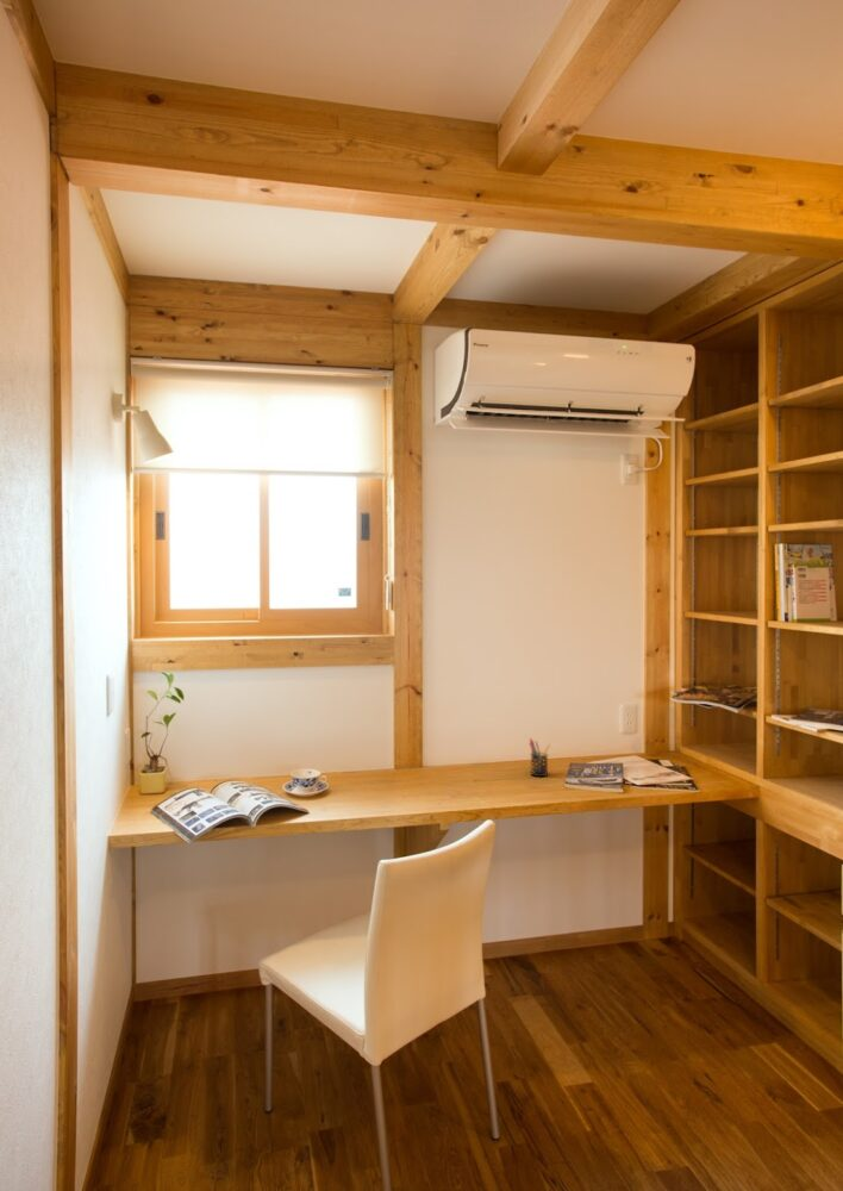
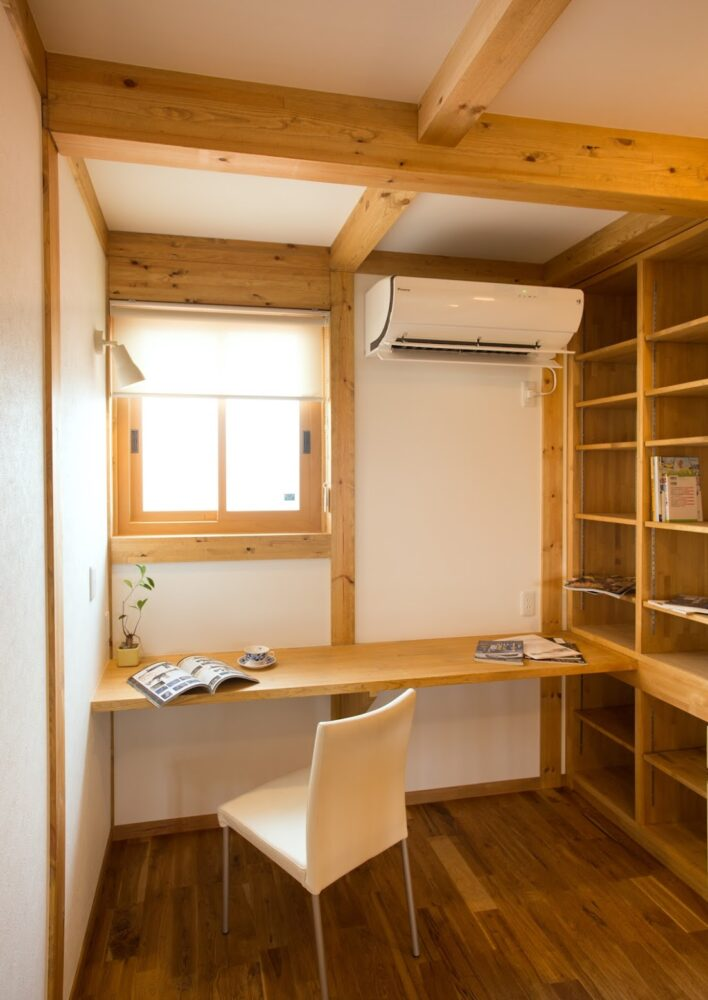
- pen holder (537, 756)
